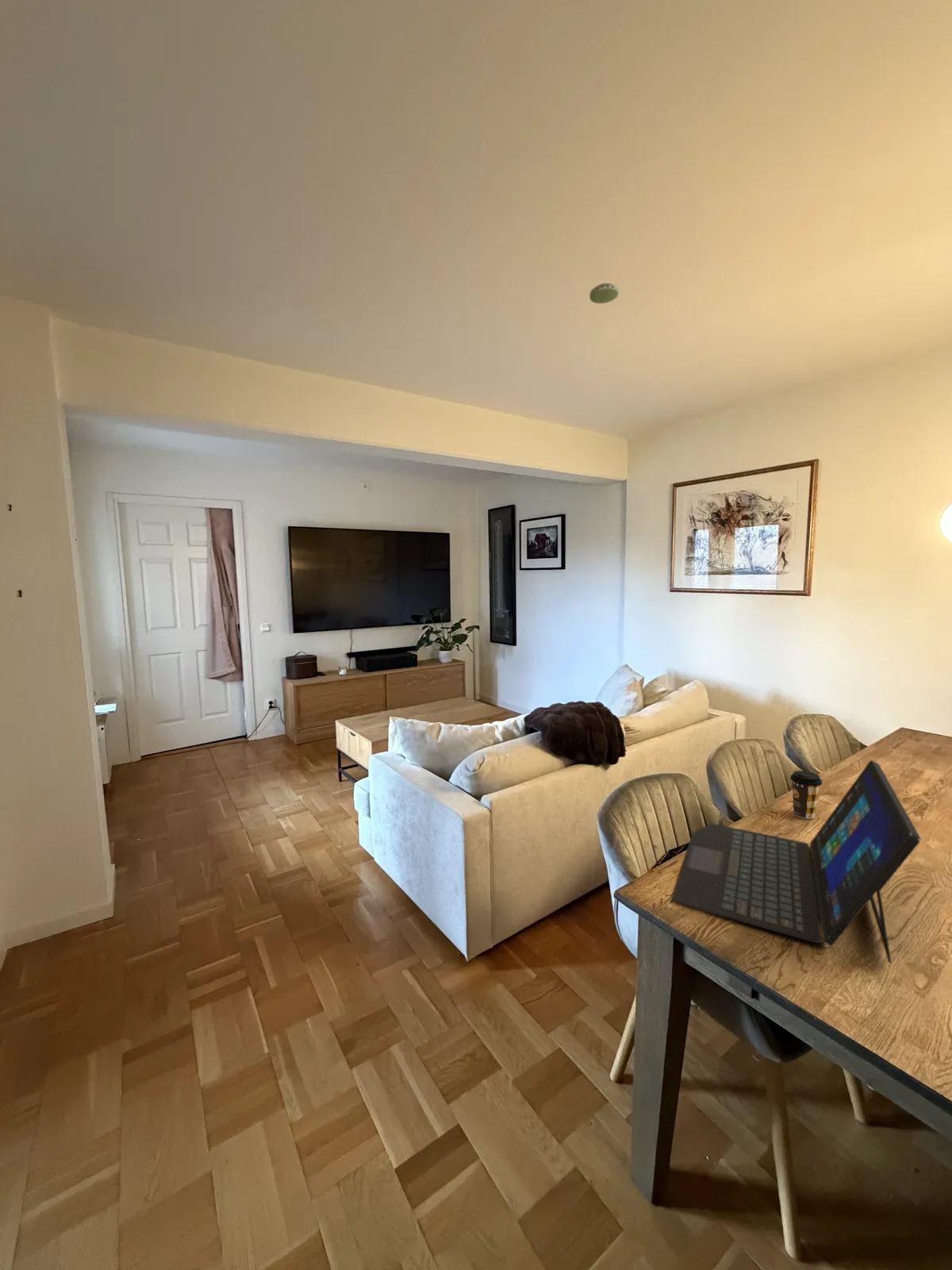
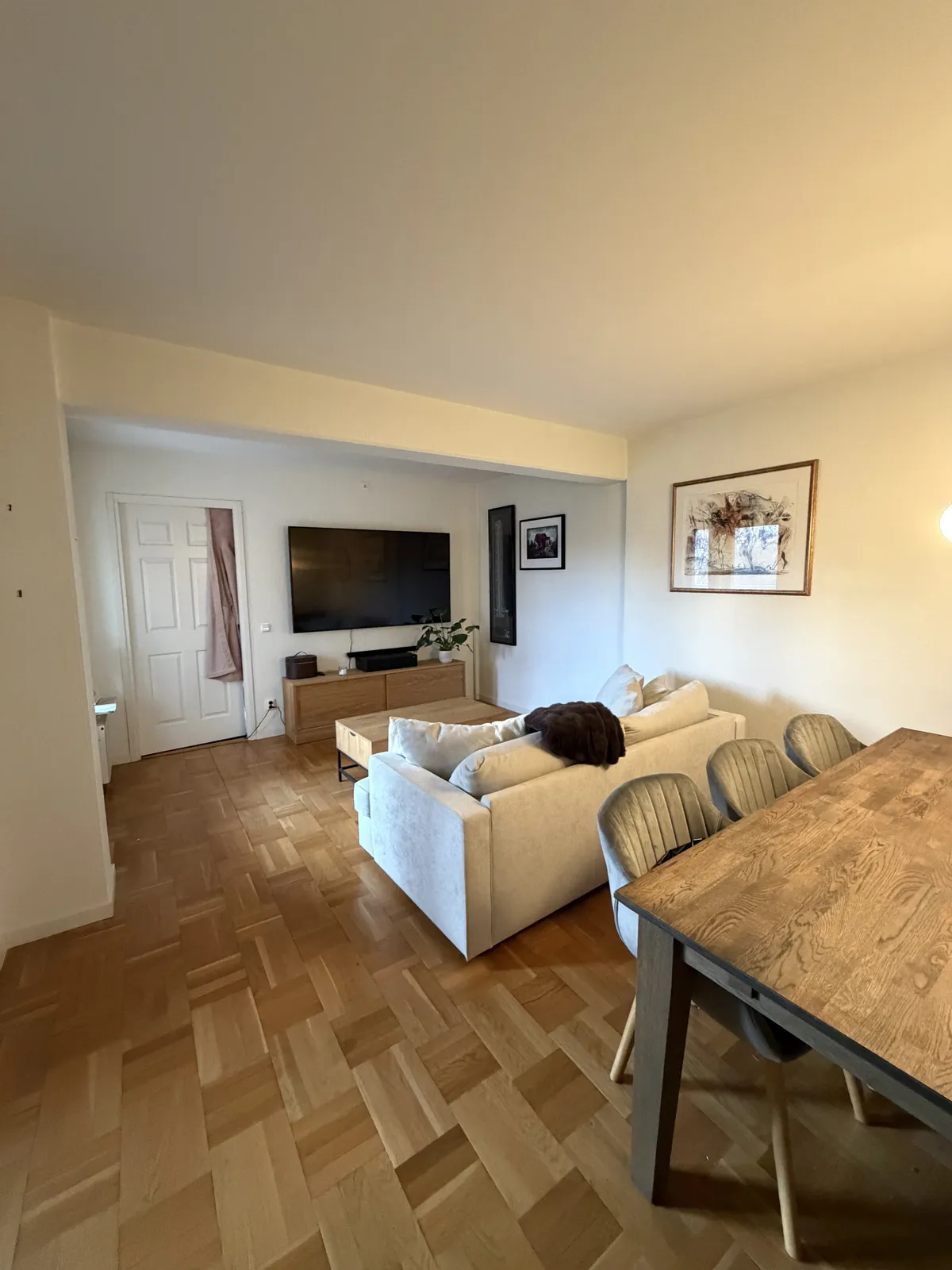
- laptop (777, 837)
- coffee cup (804, 795)
- smoke detector (604, 293)
